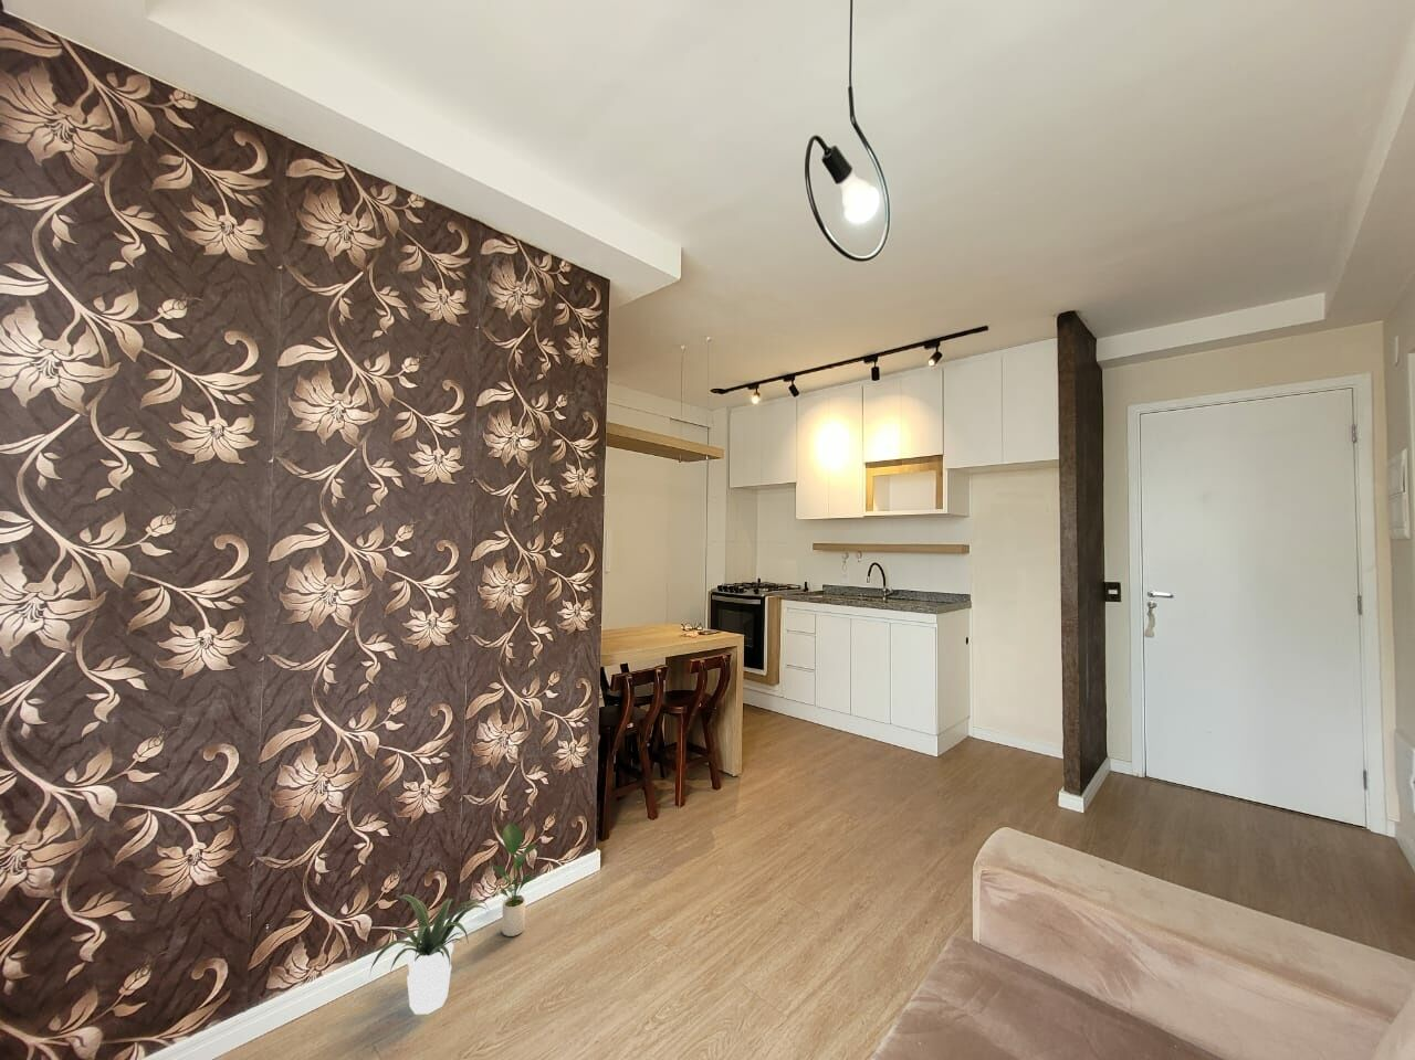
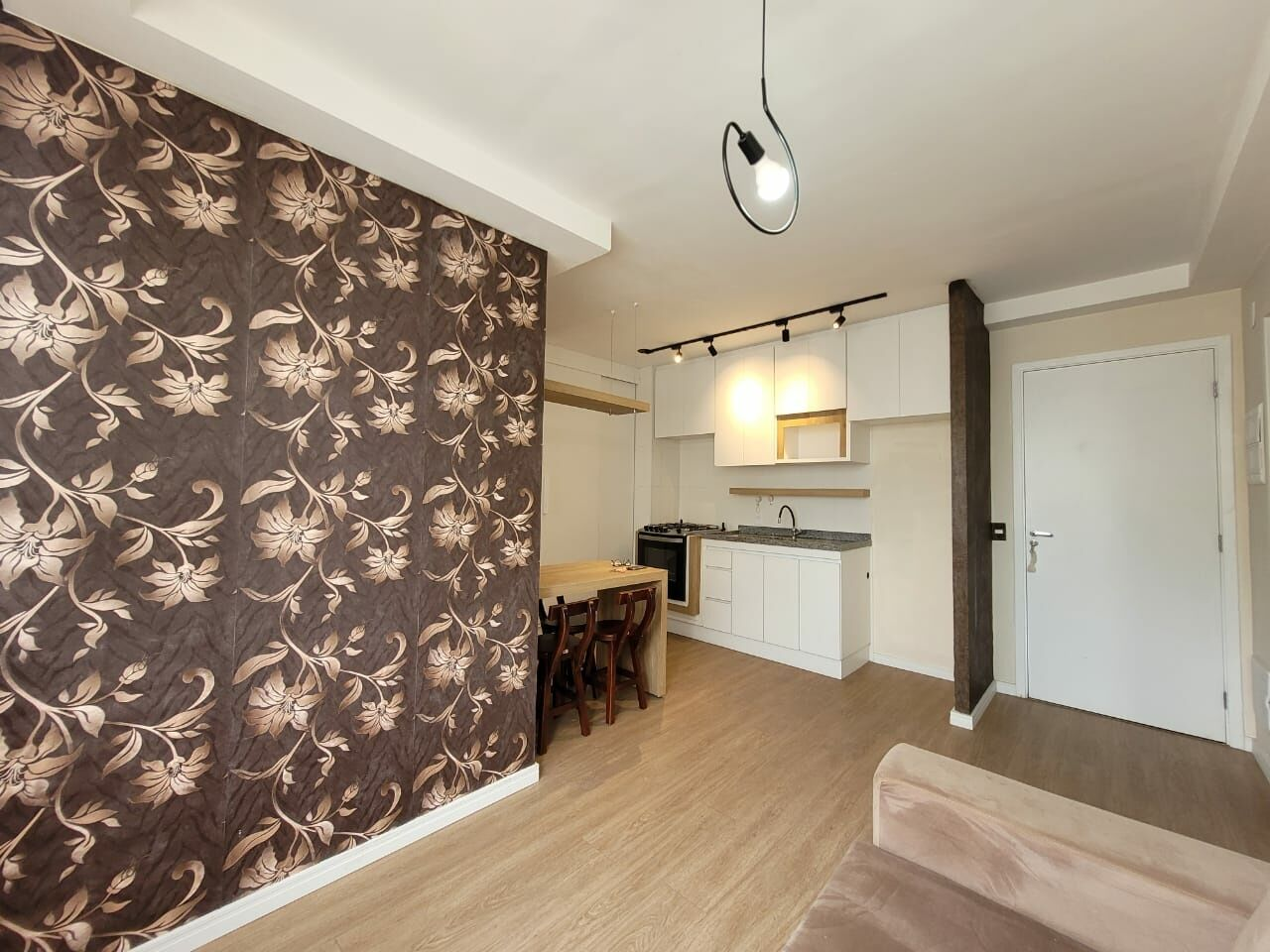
- potted plant (428, 953)
- potted plant (514, 881)
